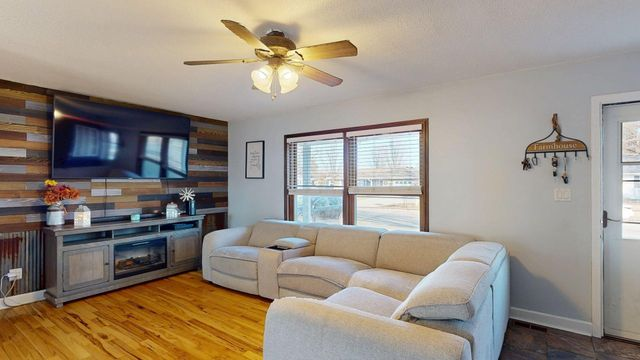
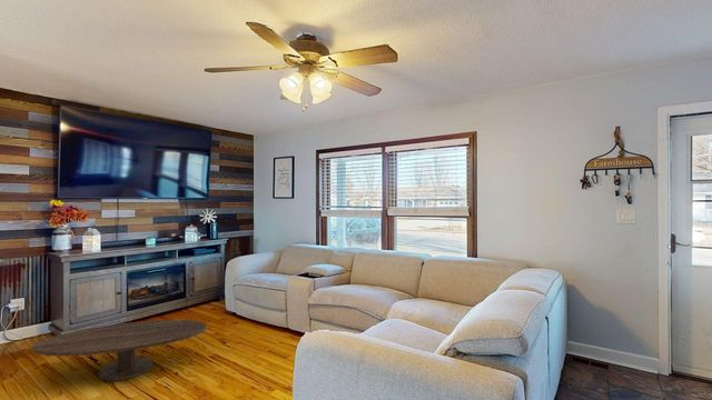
+ coffee table (126, 351)
